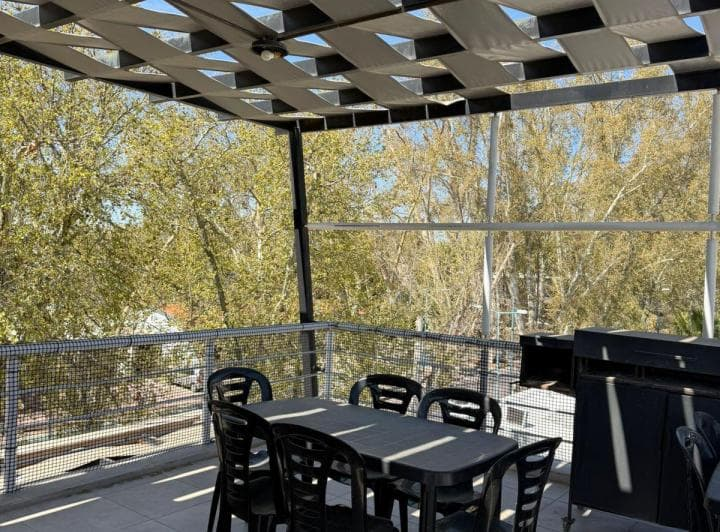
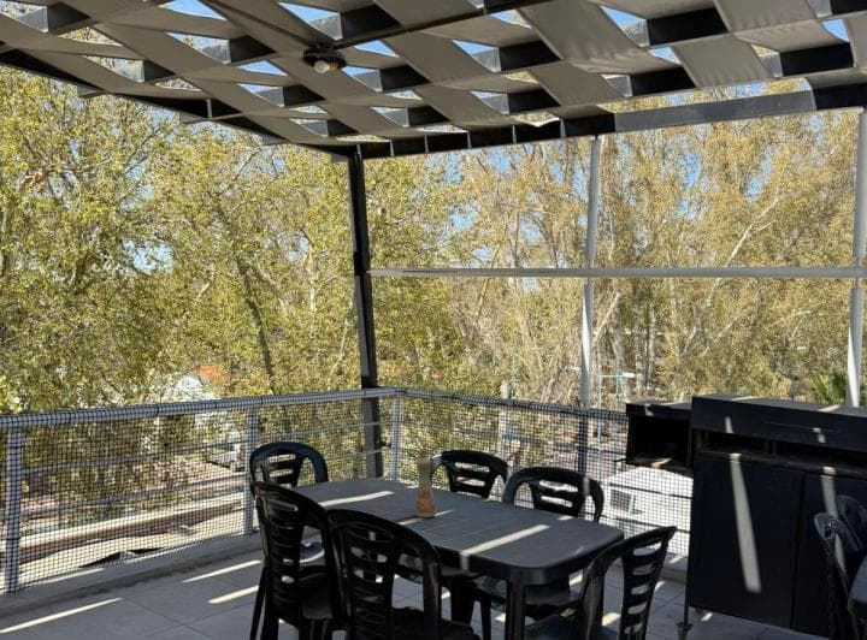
+ bottle (424, 481)
